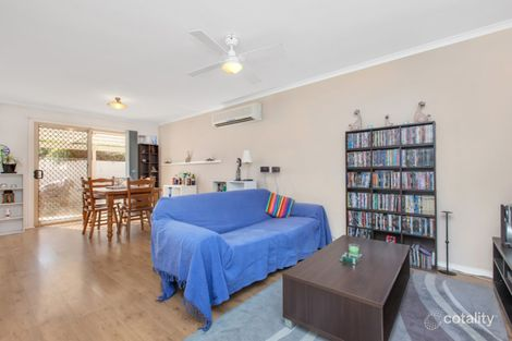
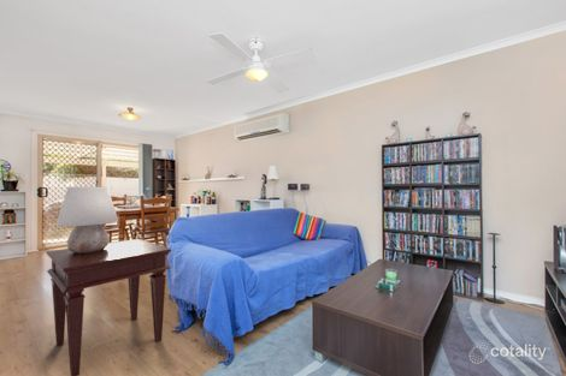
+ table lamp (88, 219)
+ side table (107, 282)
